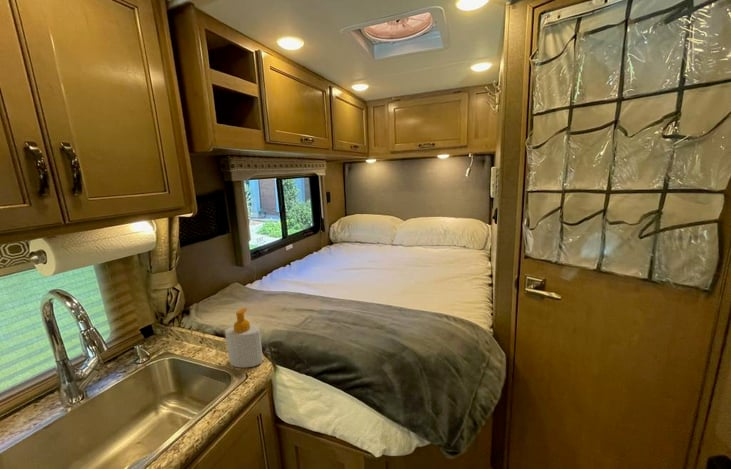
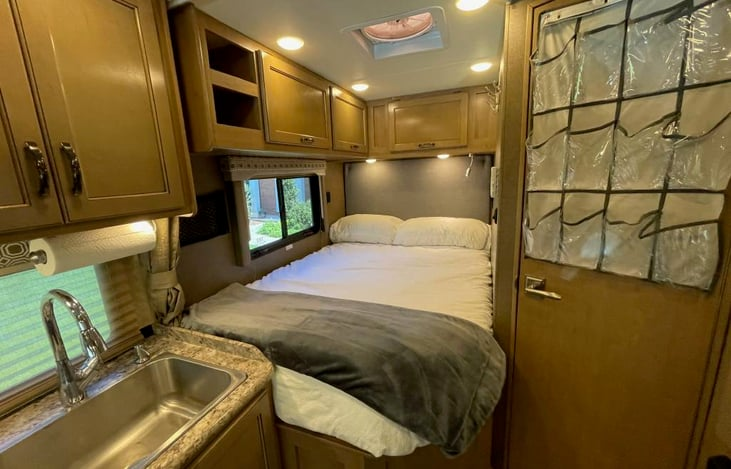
- soap bottle (243, 337)
